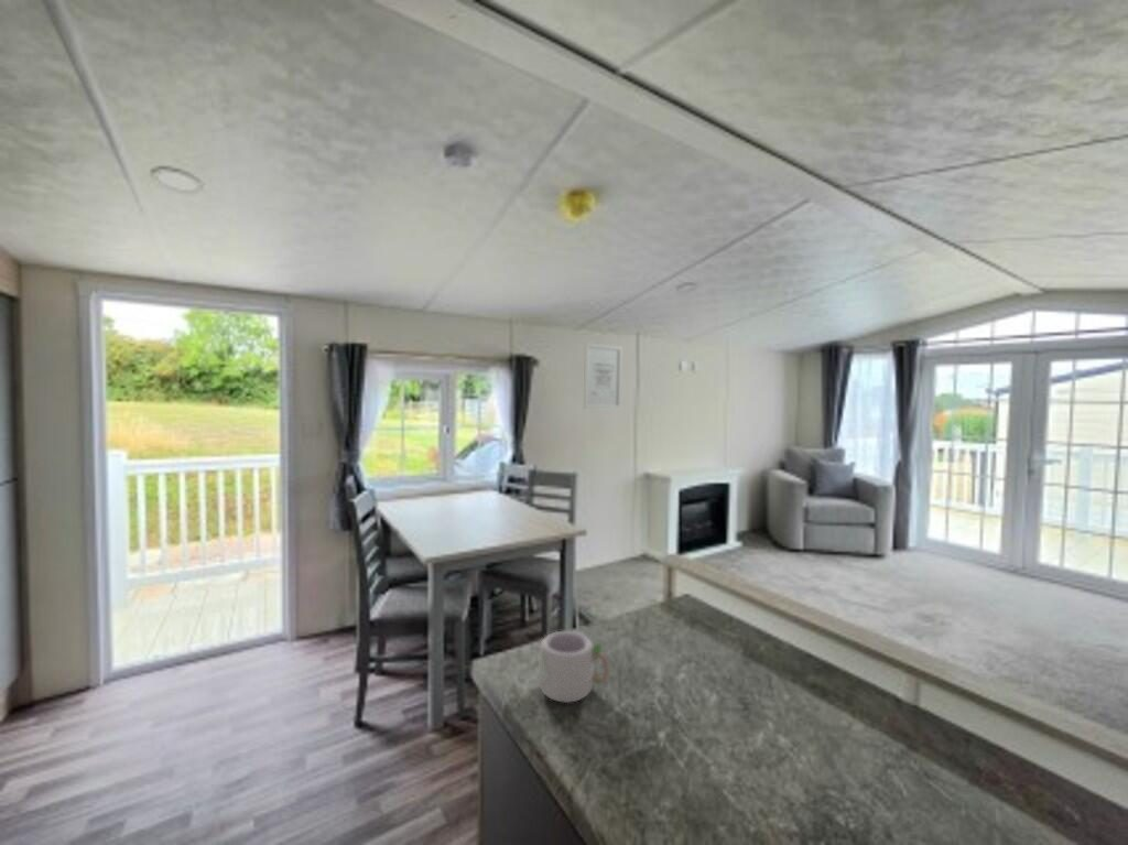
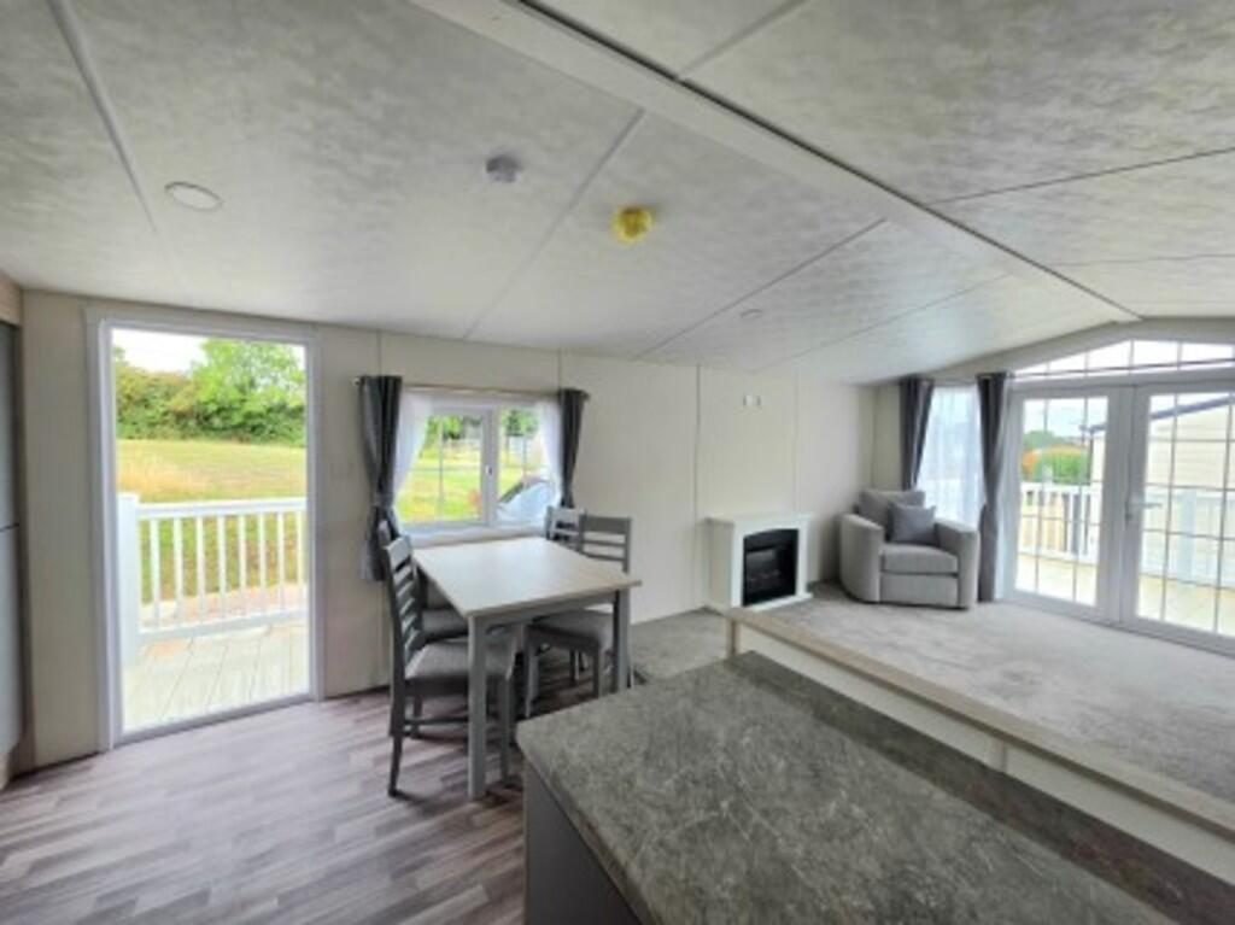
- mug (573, 663)
- wall art (603, 377)
